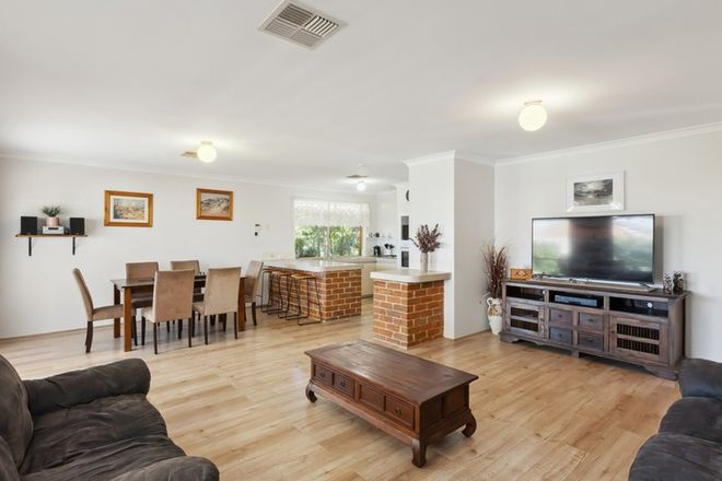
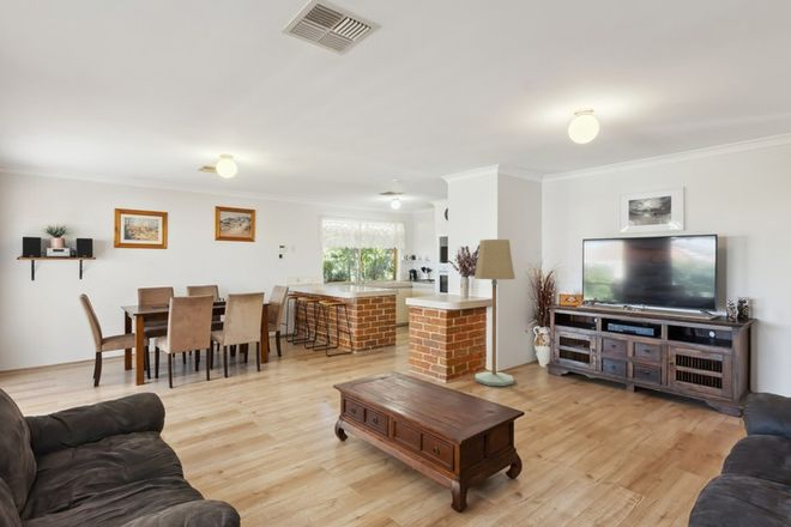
+ floor lamp (494, 310)
